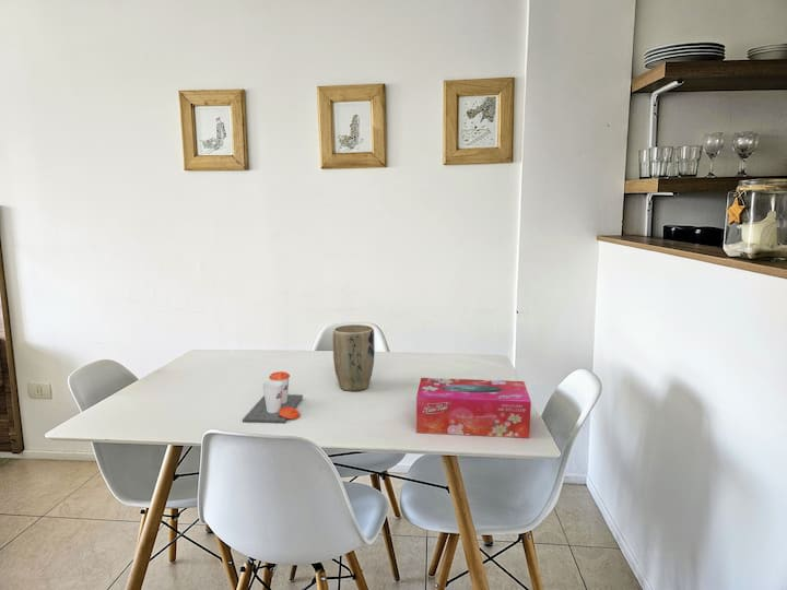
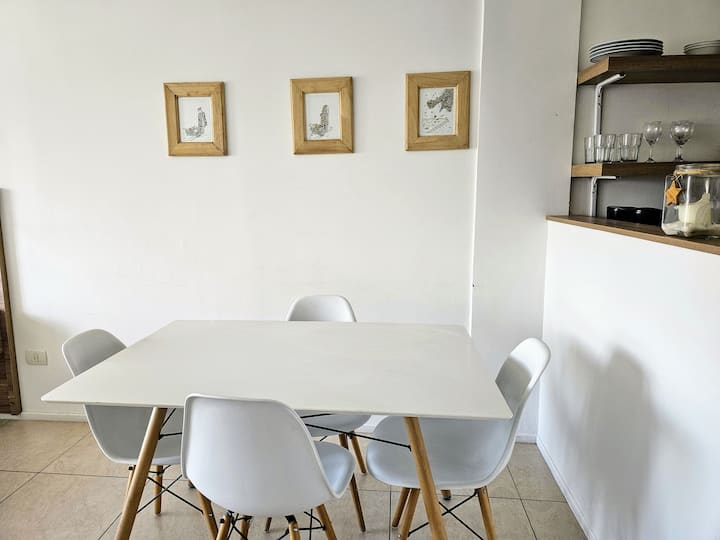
- plant pot (354, 357)
- tissue box (471, 405)
- cup (278, 393)
